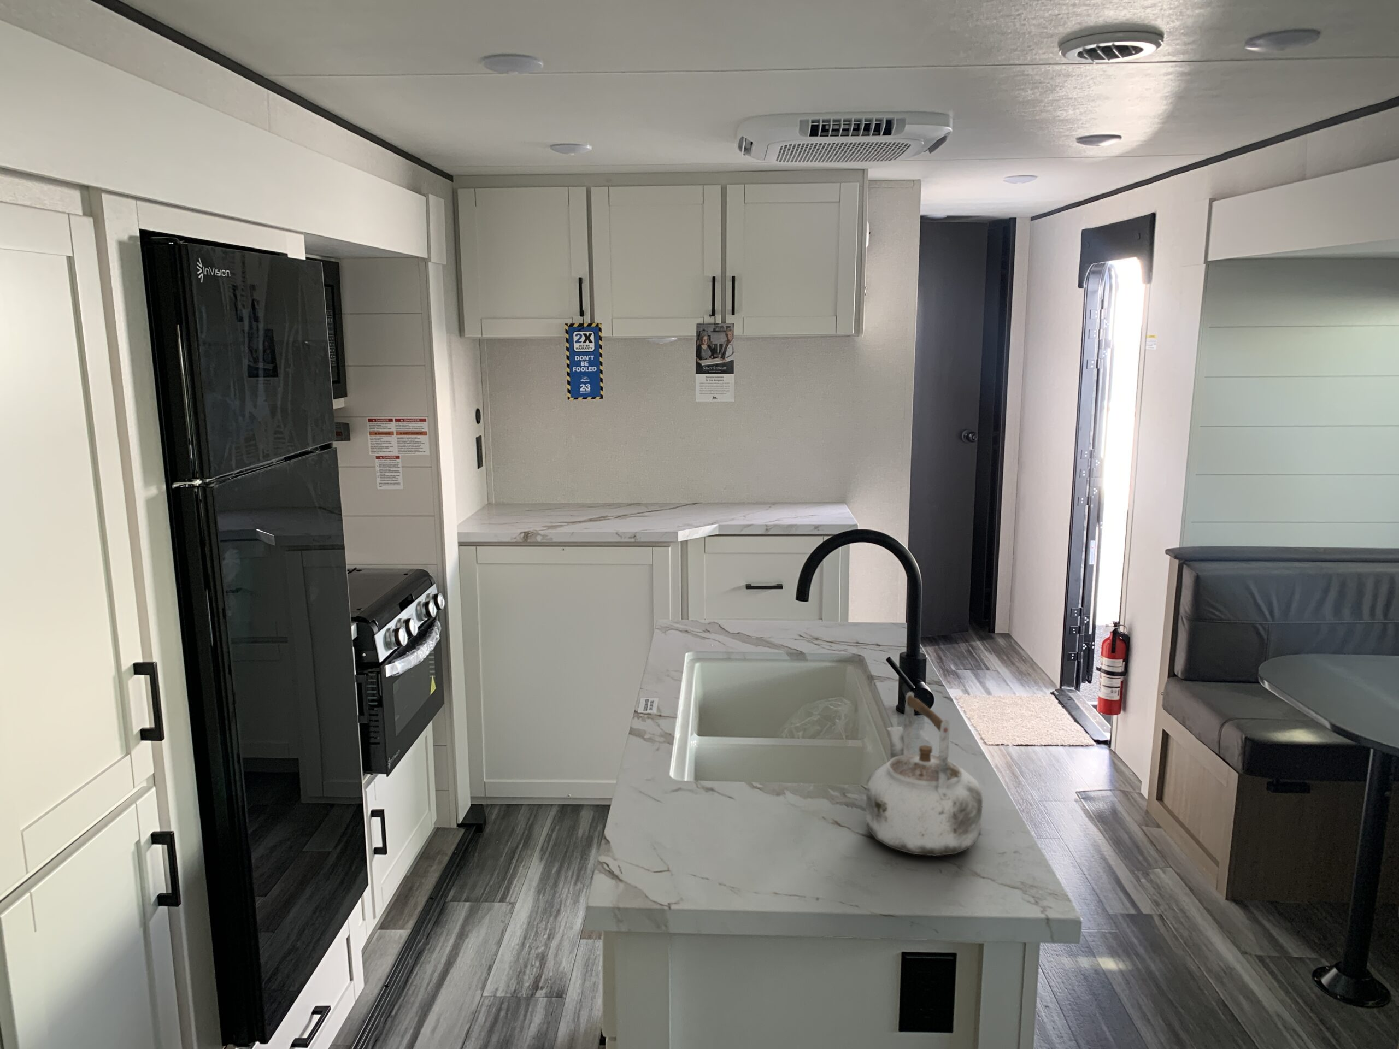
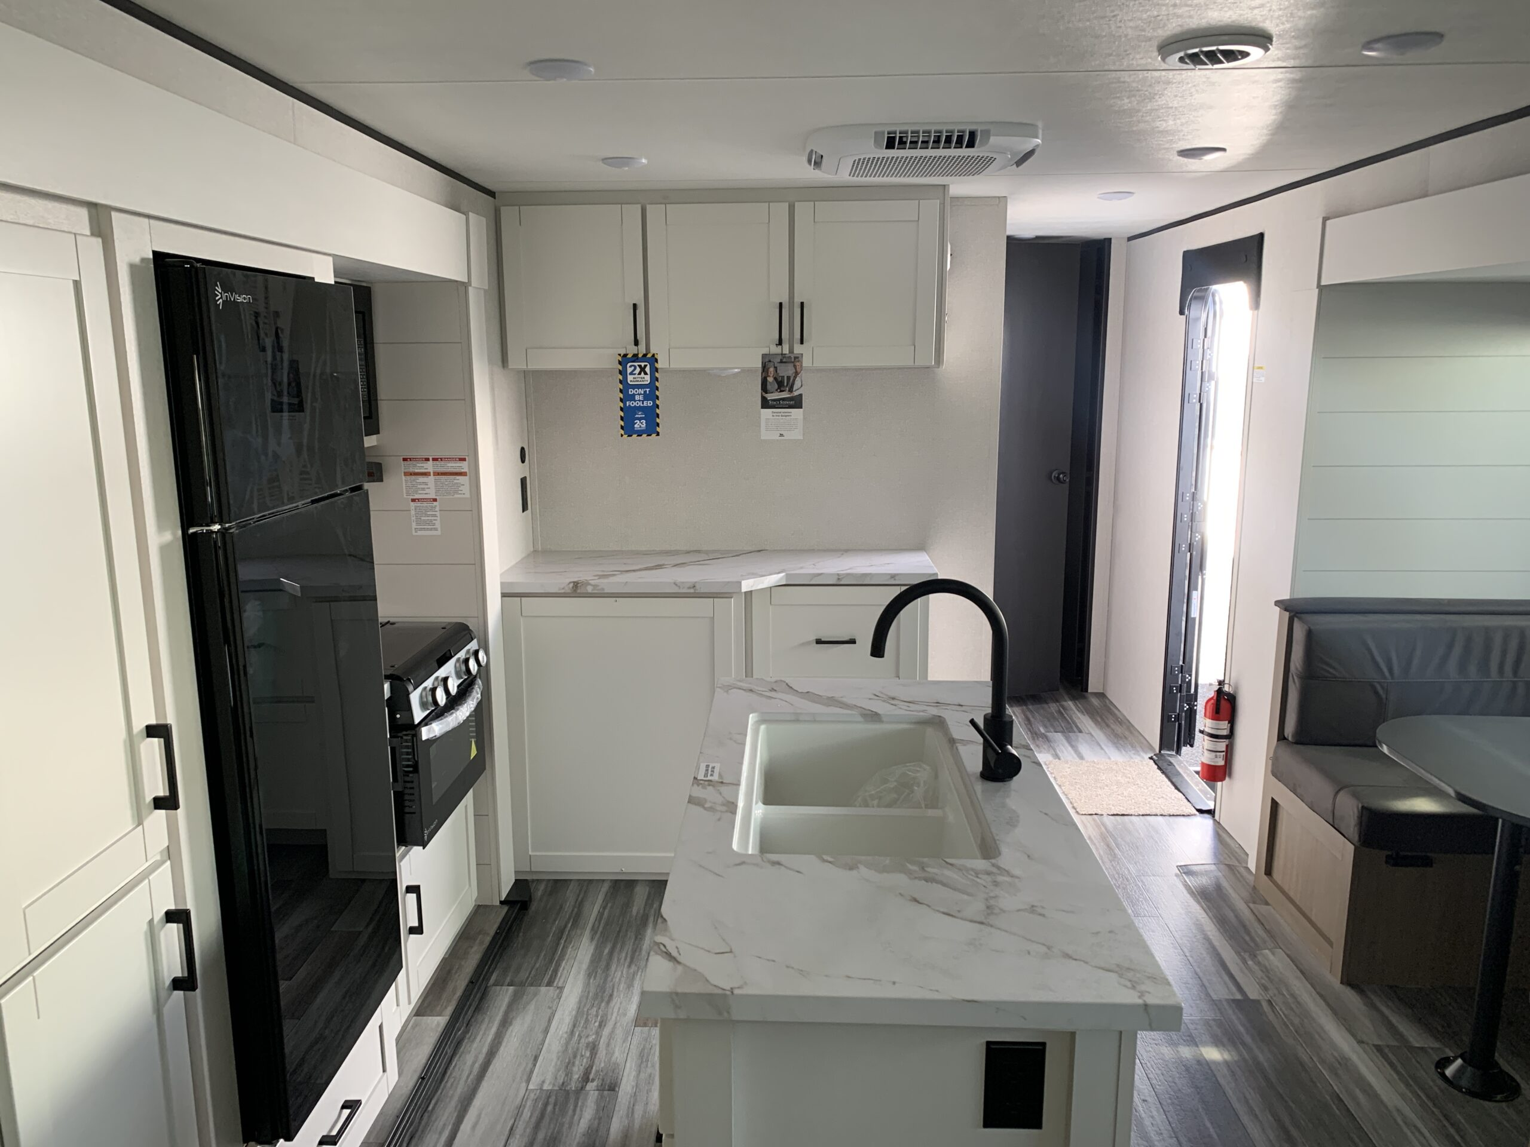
- kettle (918, 766)
